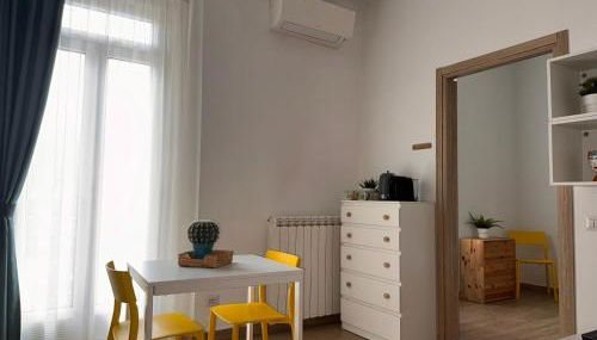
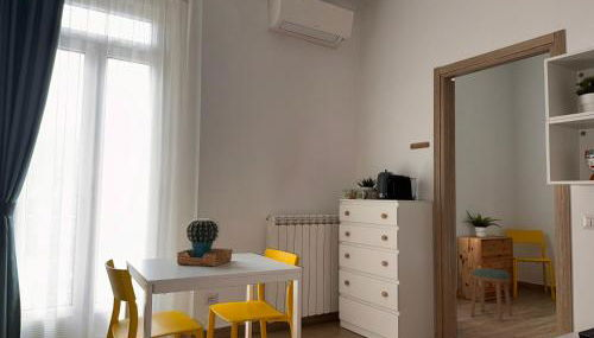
+ stool (485, 292)
